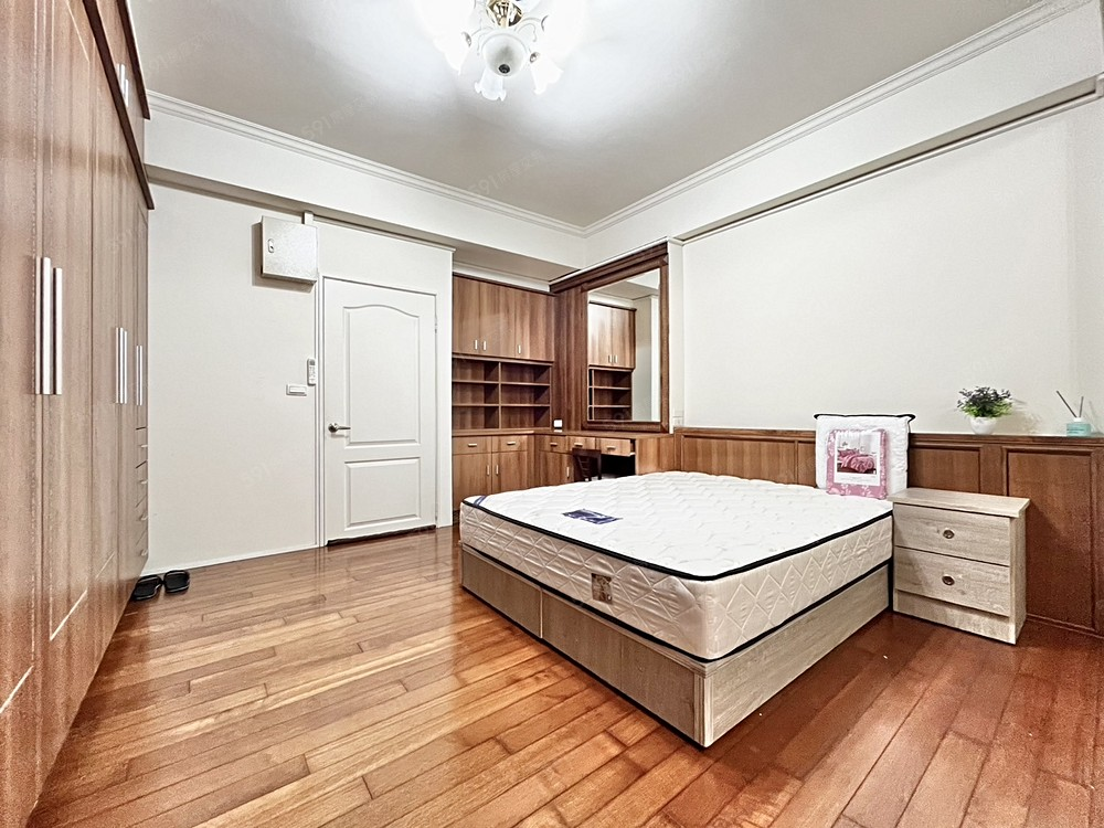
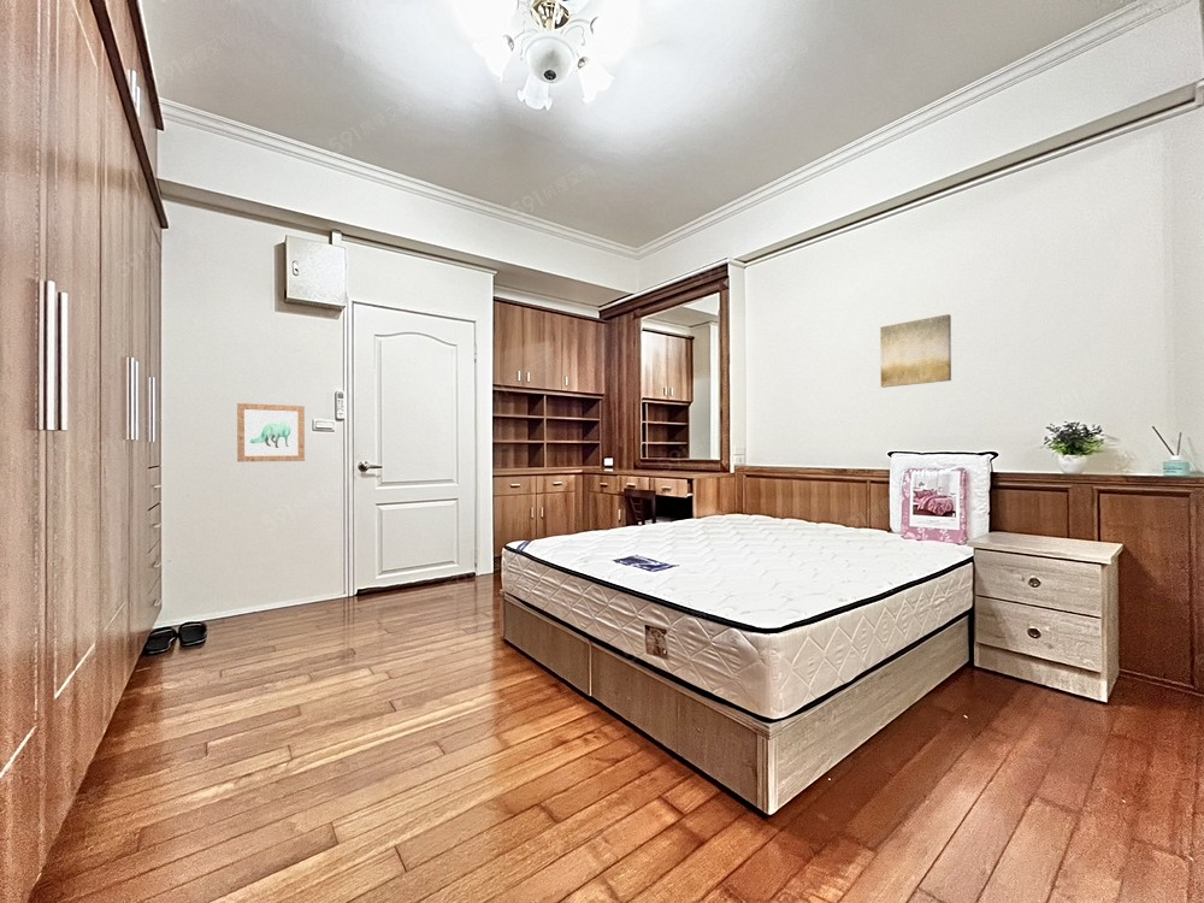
+ wall art (271, 432)
+ wall art (914, 352)
